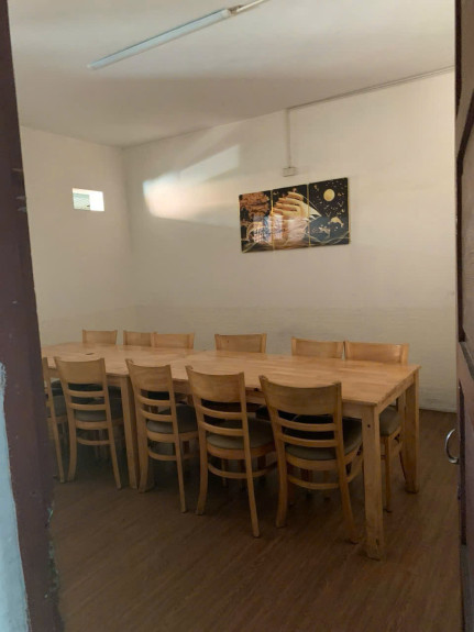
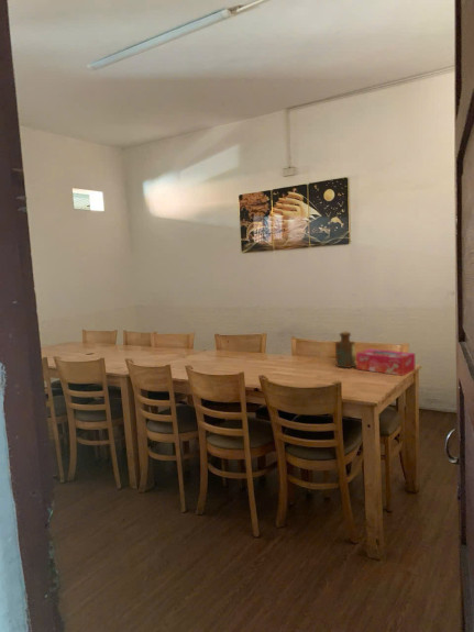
+ bottle (345, 348)
+ tissue box (385, 361)
